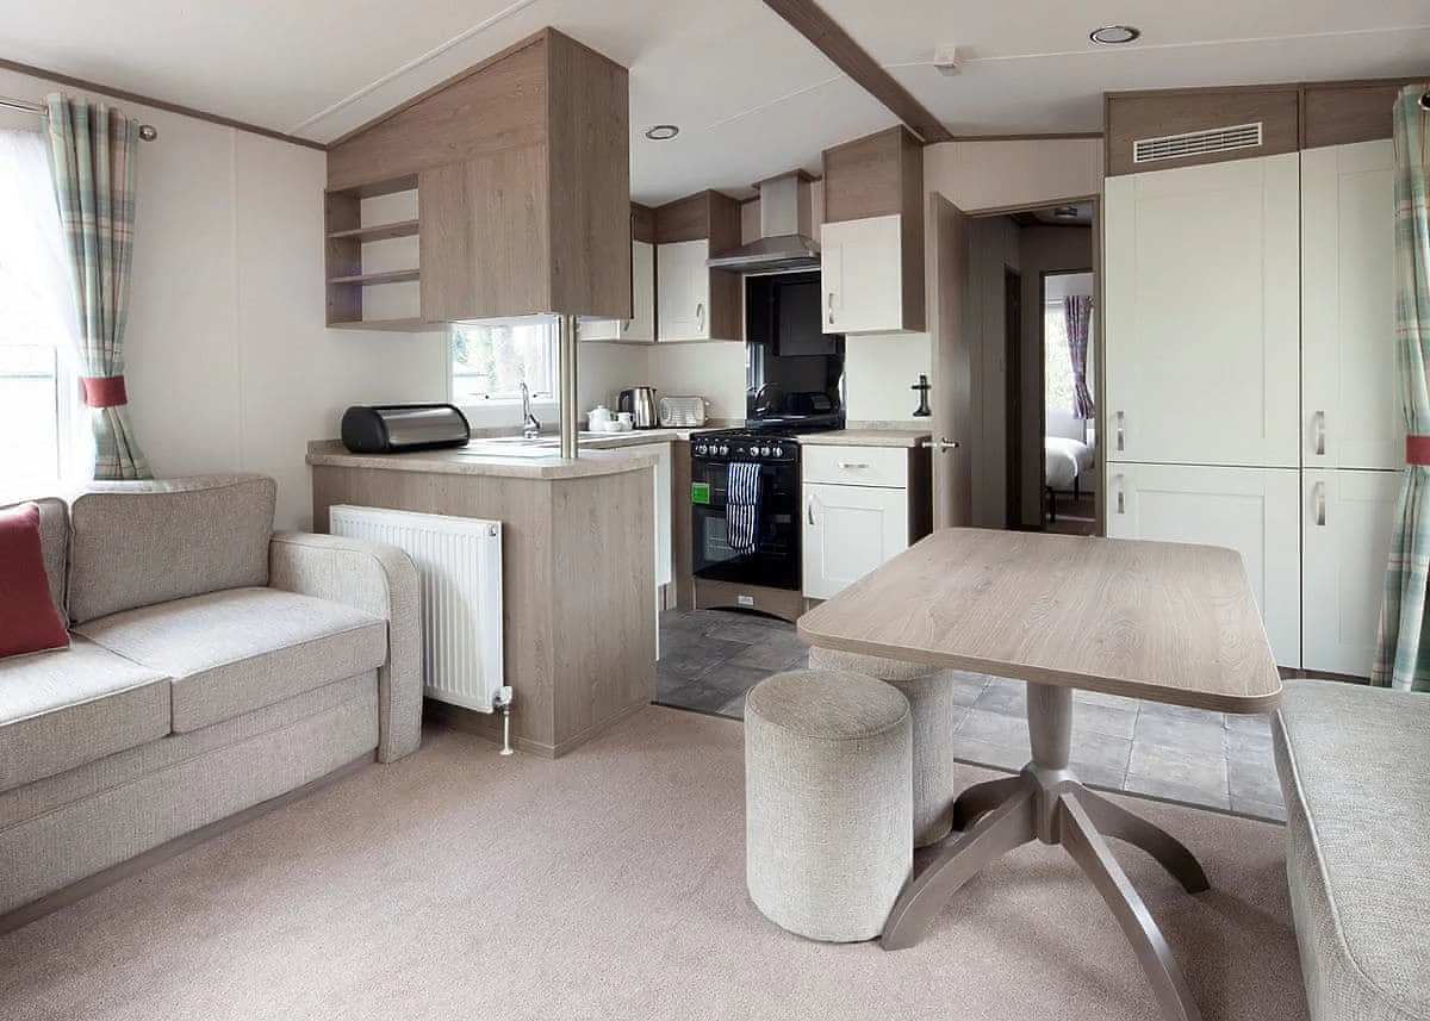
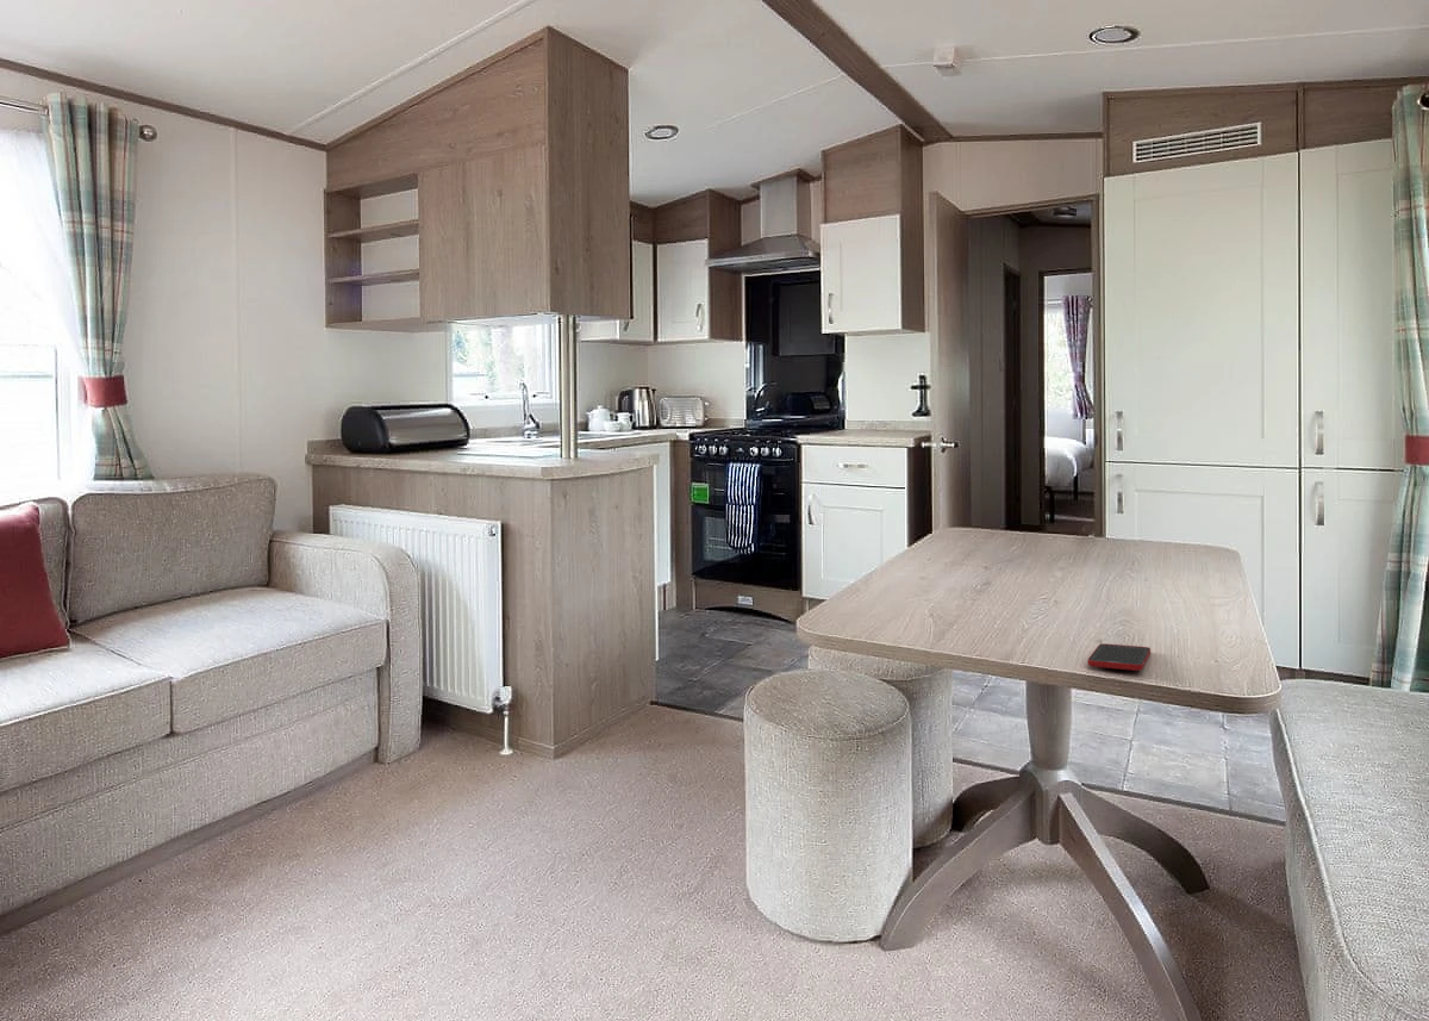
+ cell phone (1119, 656)
